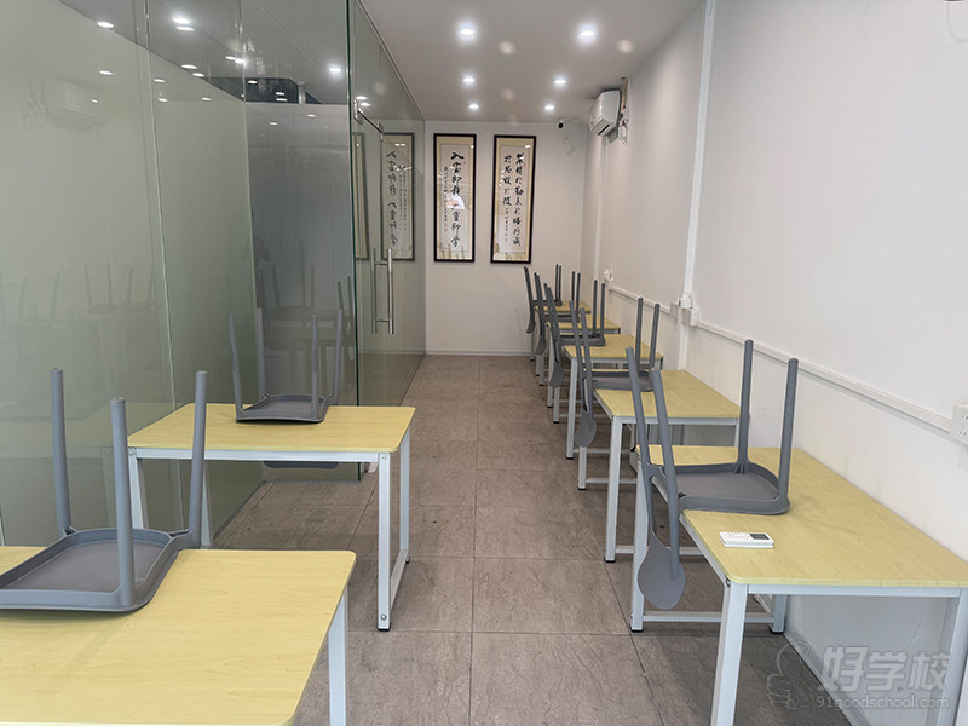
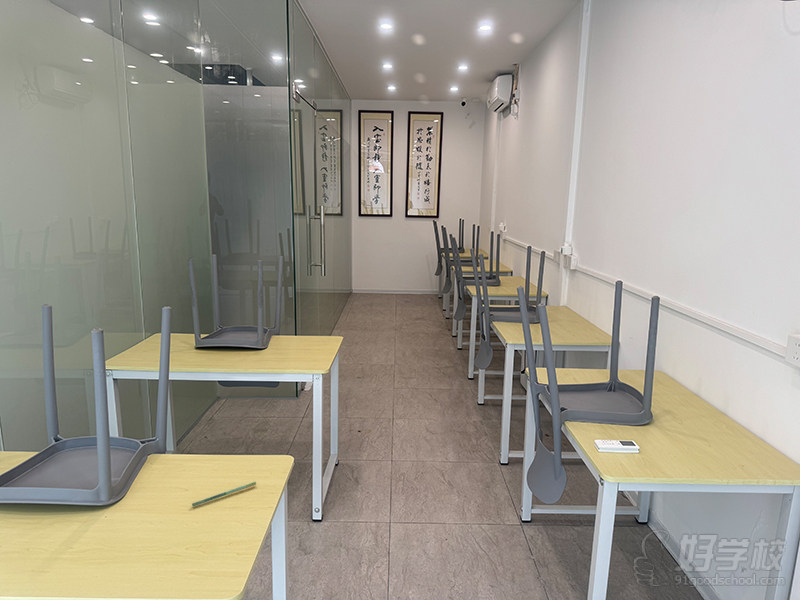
+ pen (225, 493)
